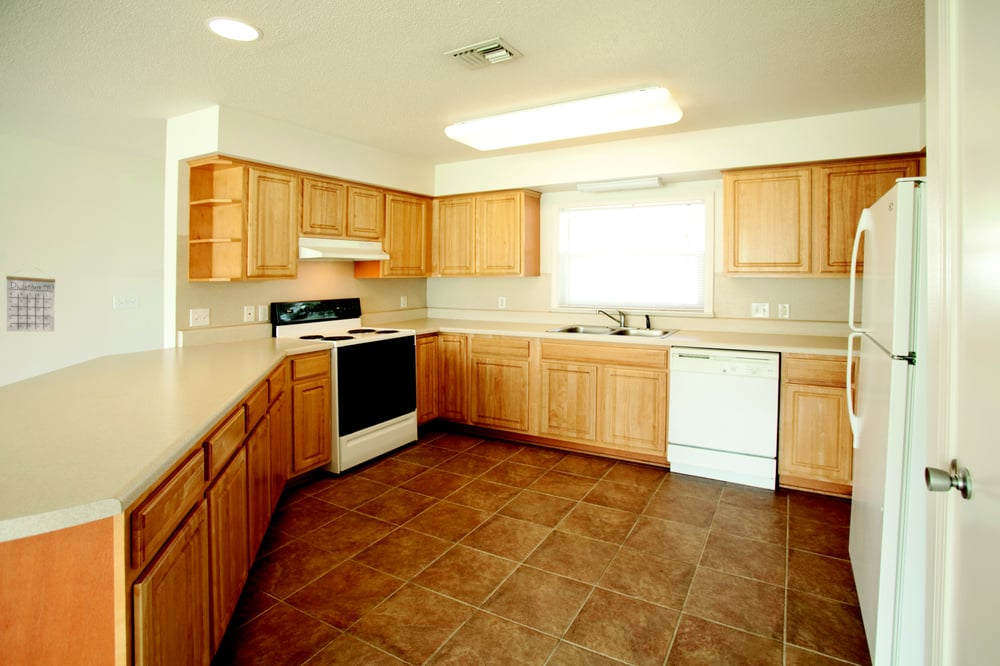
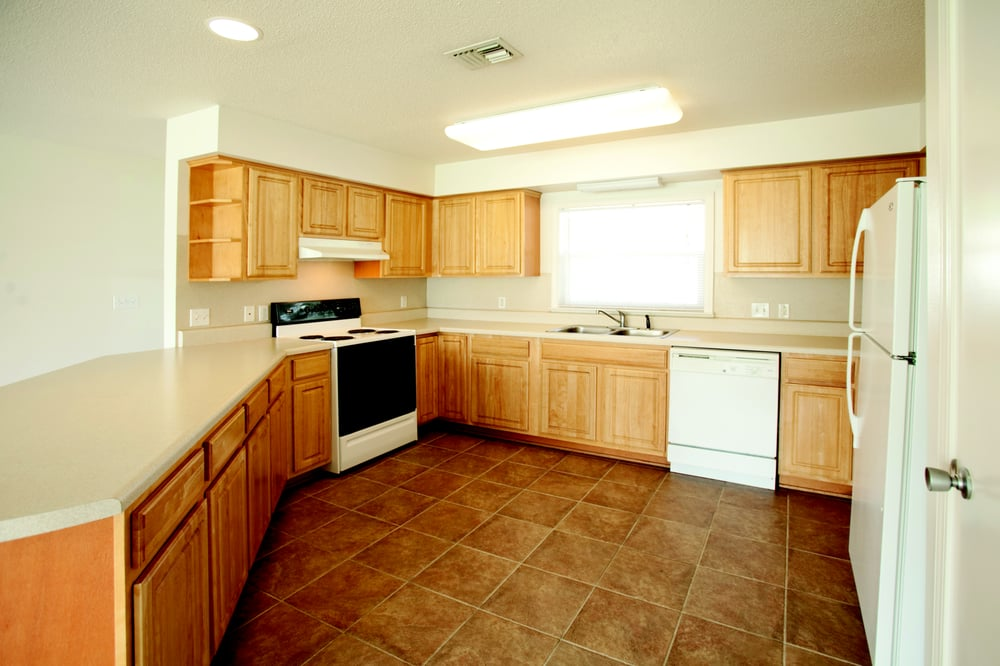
- calendar (31, 298)
